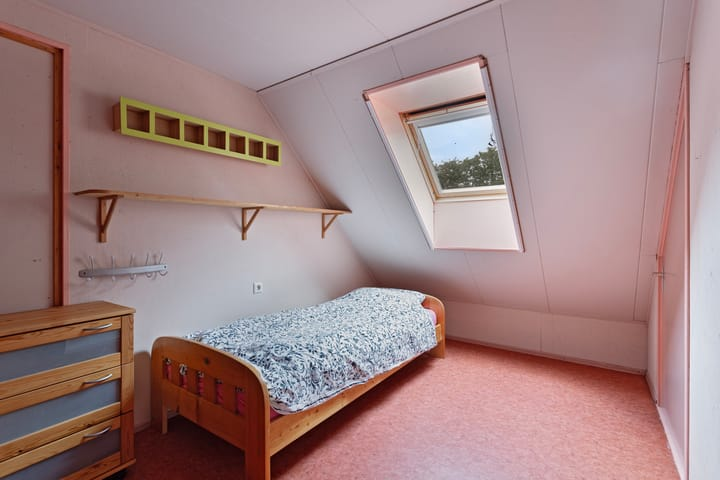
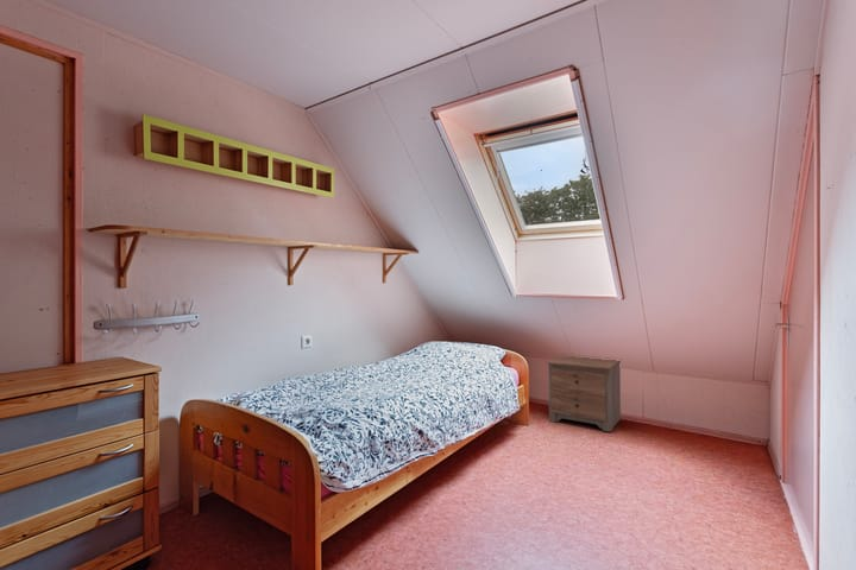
+ nightstand (584, 390)
